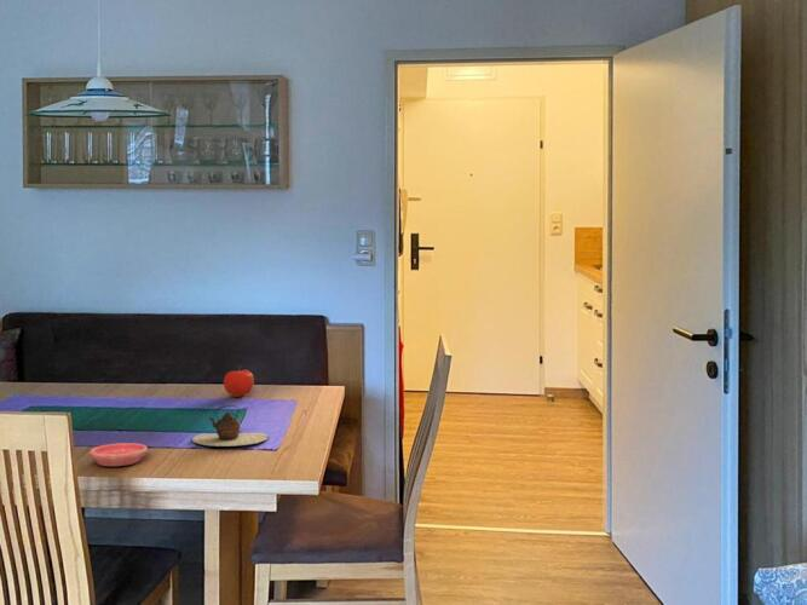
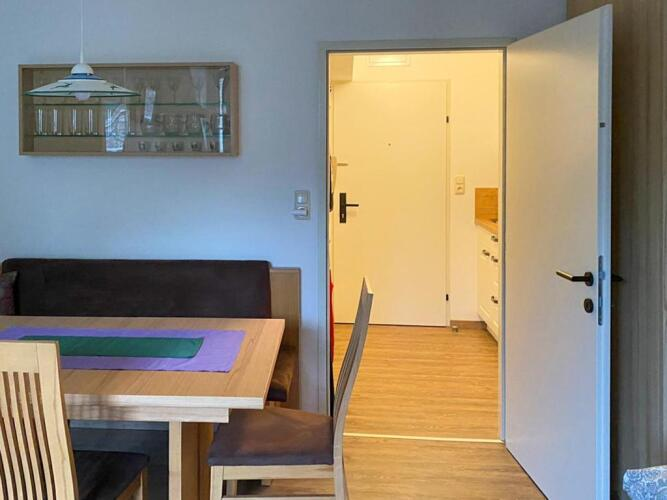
- fruit (238, 380)
- saucer (119, 455)
- teapot (230, 421)
